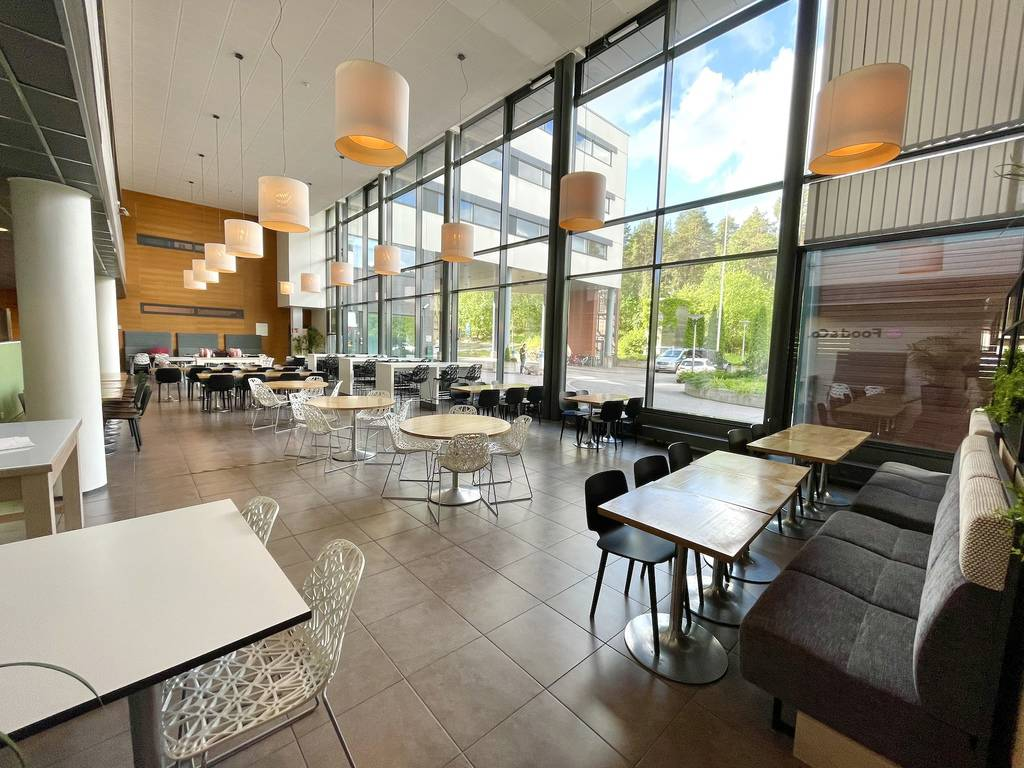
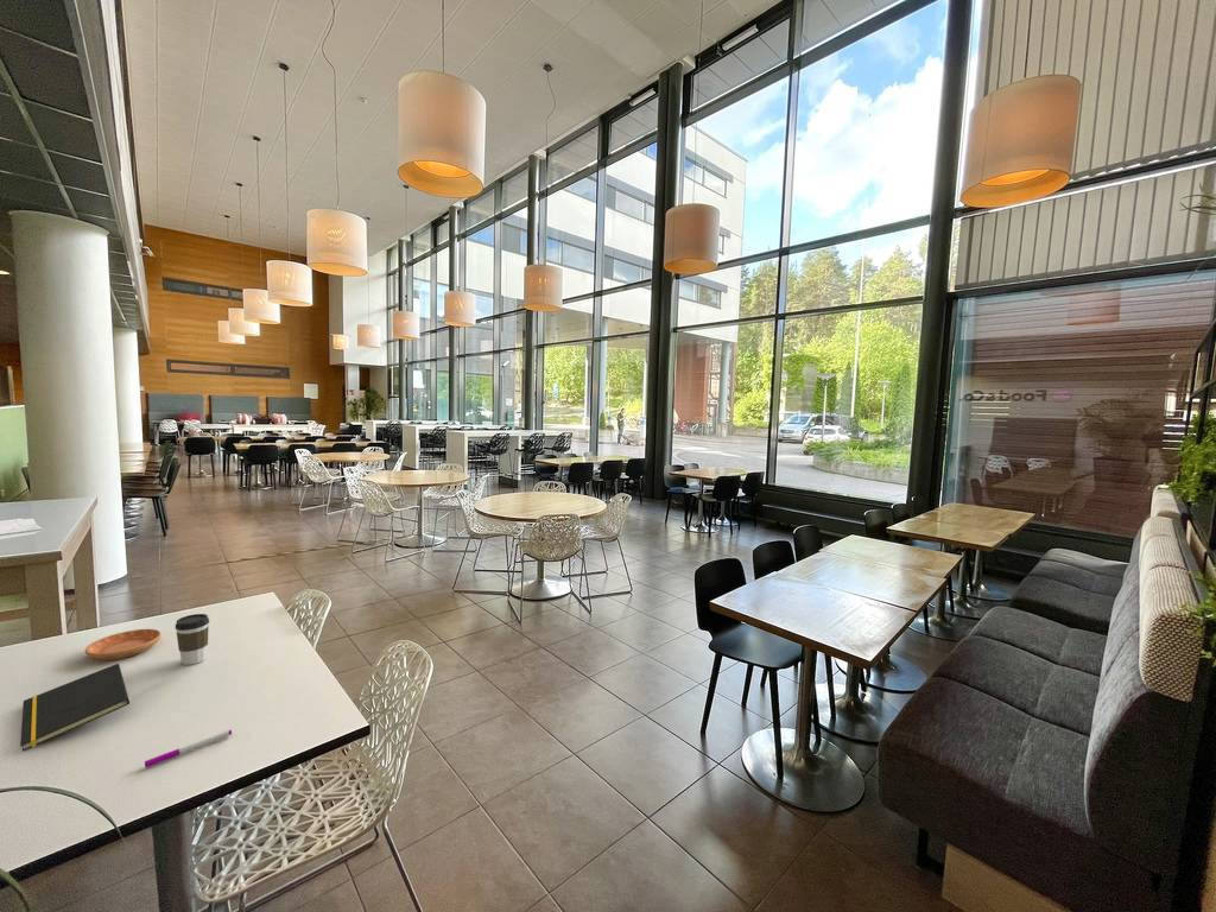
+ saucer (125, 645)
+ coffee cup (192, 639)
+ notepad (75, 702)
+ pen (190, 747)
